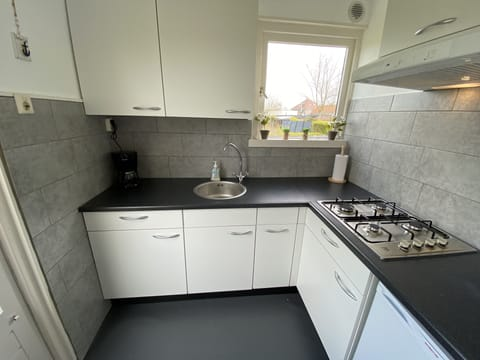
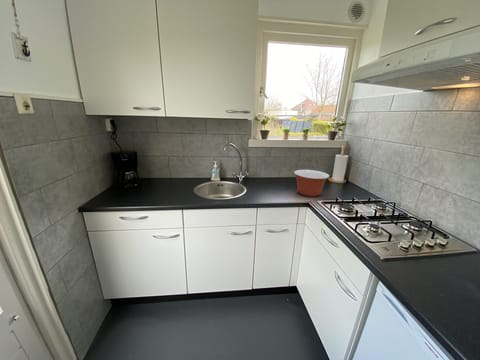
+ mixing bowl (309, 183)
